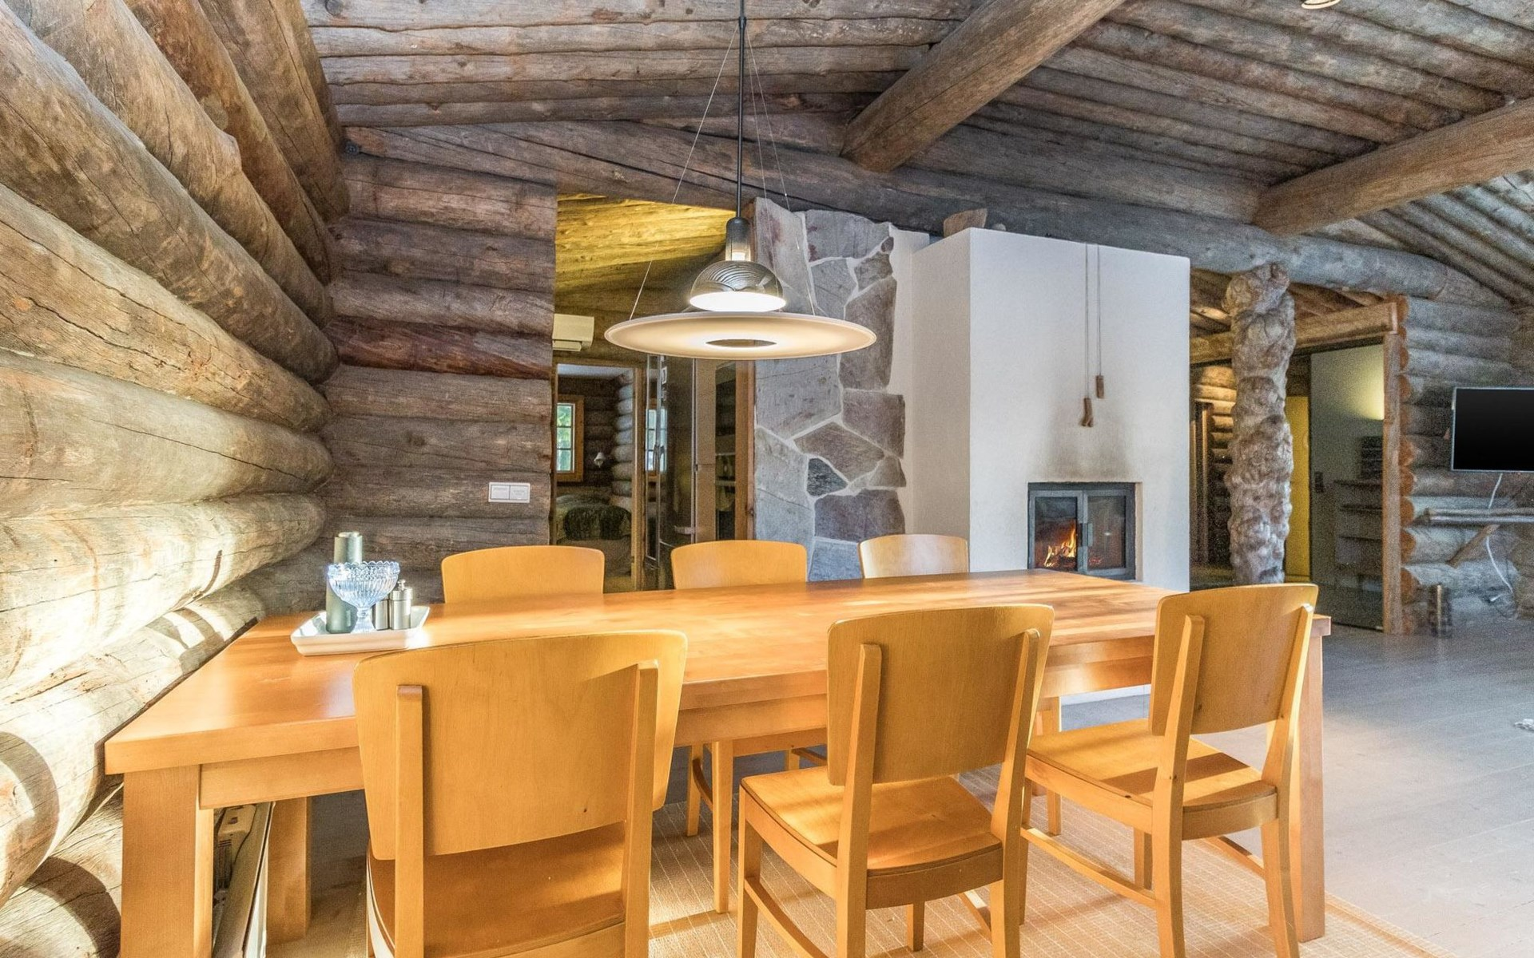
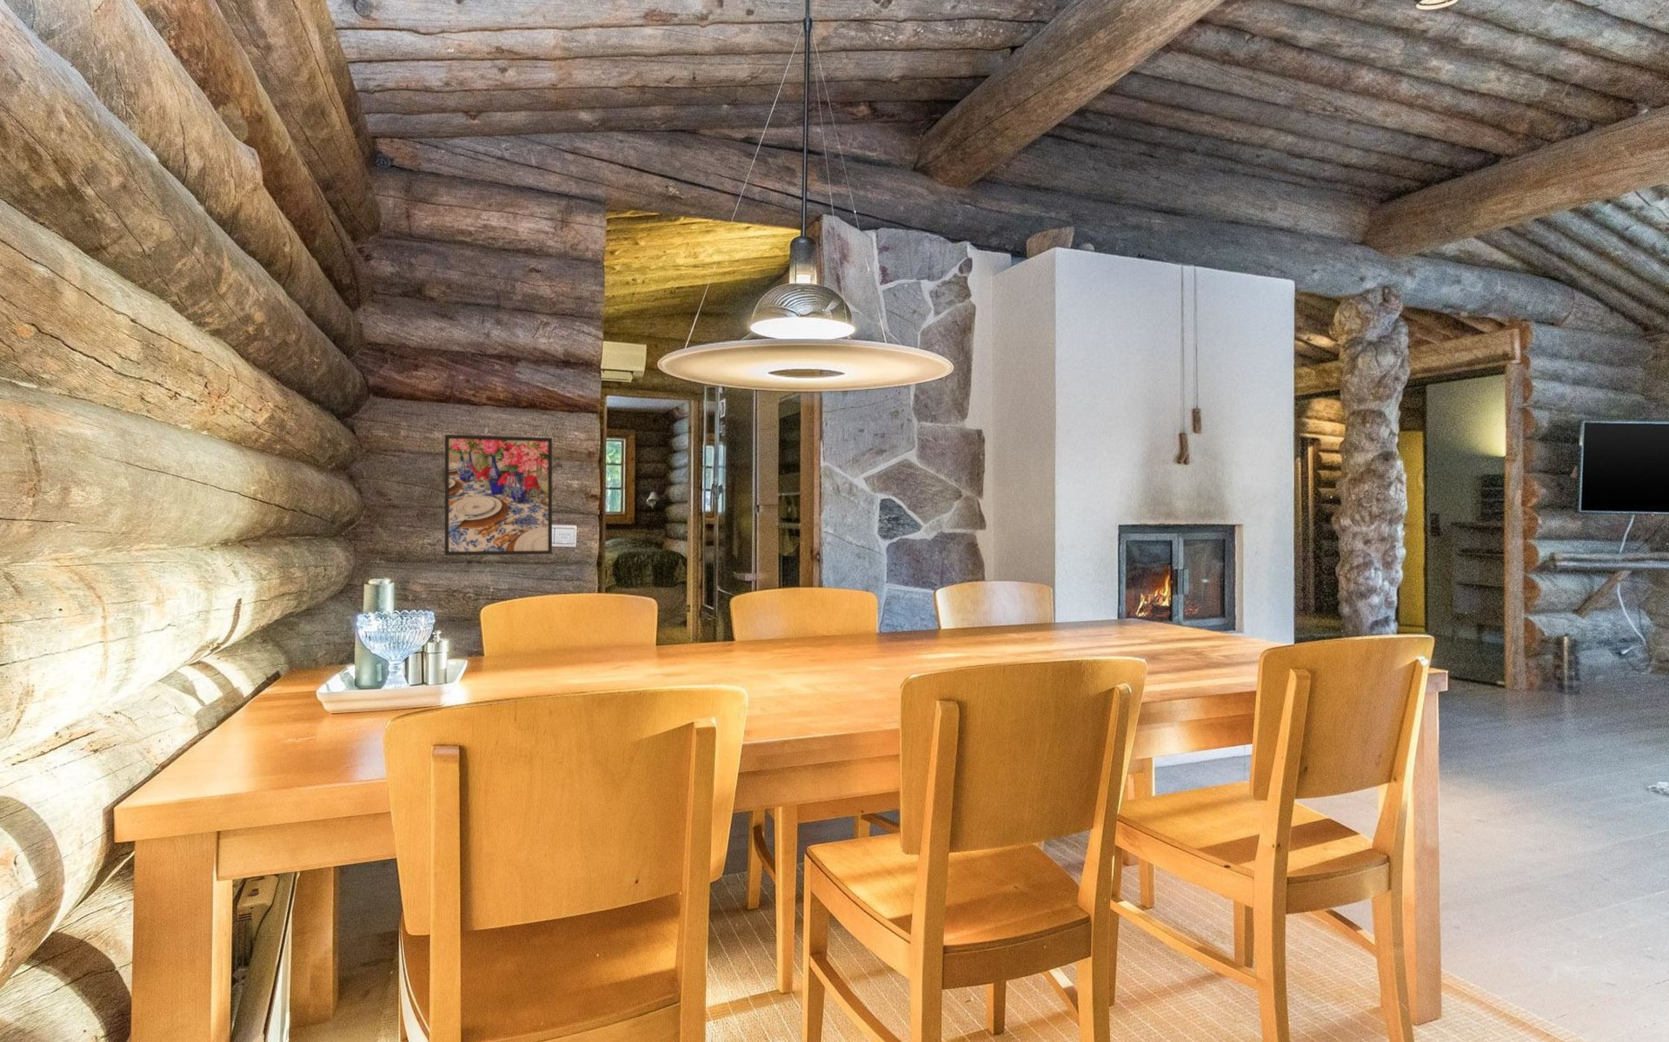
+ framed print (499, 495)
